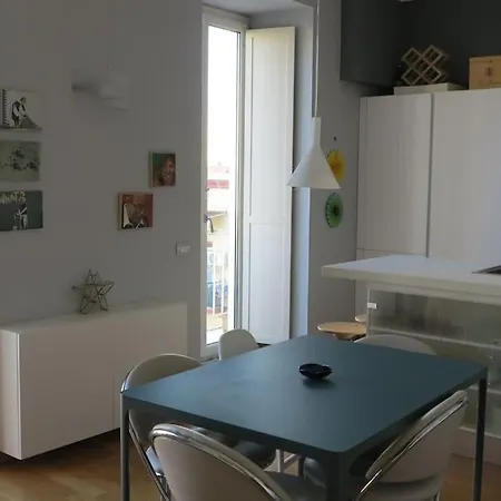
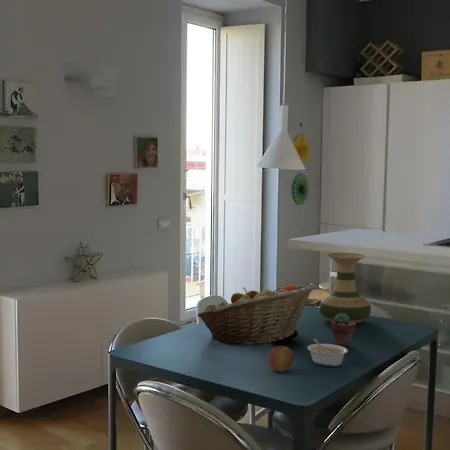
+ vase (345, 288)
+ potted succulent (342, 329)
+ fruit basket (257, 309)
+ legume (325, 354)
+ apple (280, 358)
